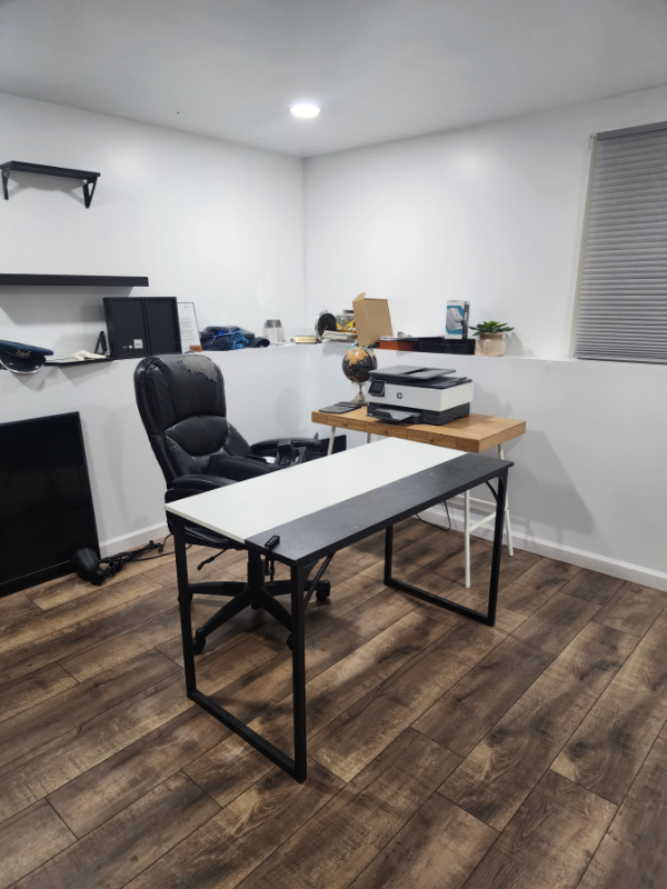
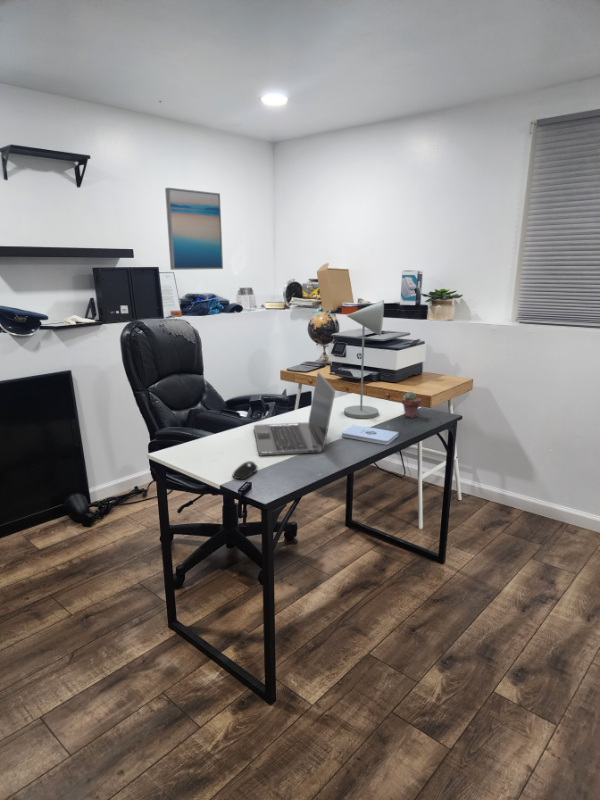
+ wall art (195, 230)
+ computer mouse (245, 469)
+ potted succulent (411, 403)
+ desk lamp (363, 358)
+ laptop (291, 423)
+ notepad (369, 434)
